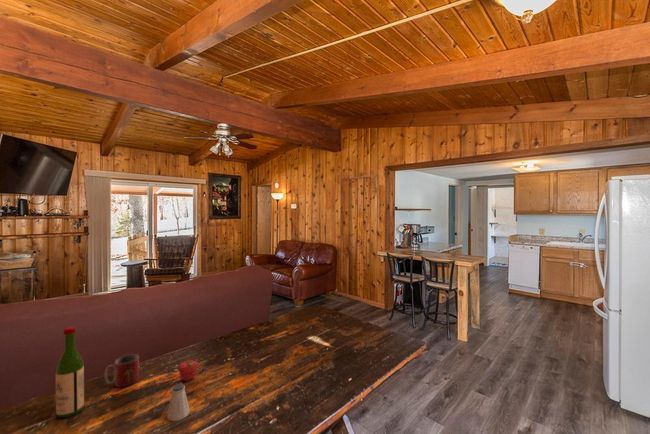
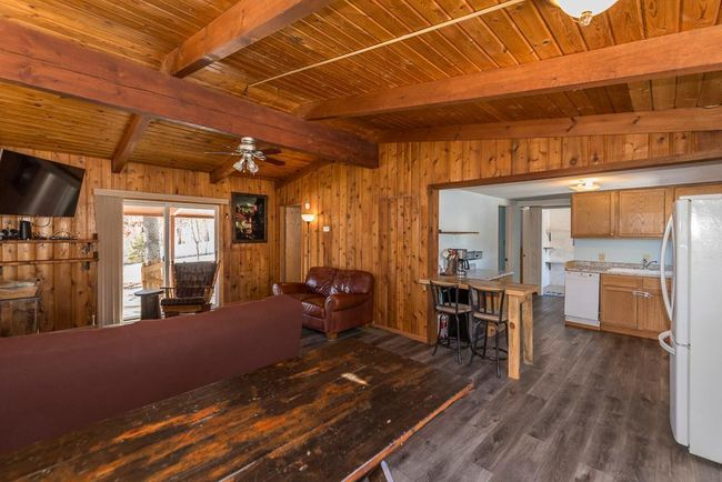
- apple (188, 369)
- wine bottle (70, 369)
- saltshaker (178, 400)
- mug (122, 371)
